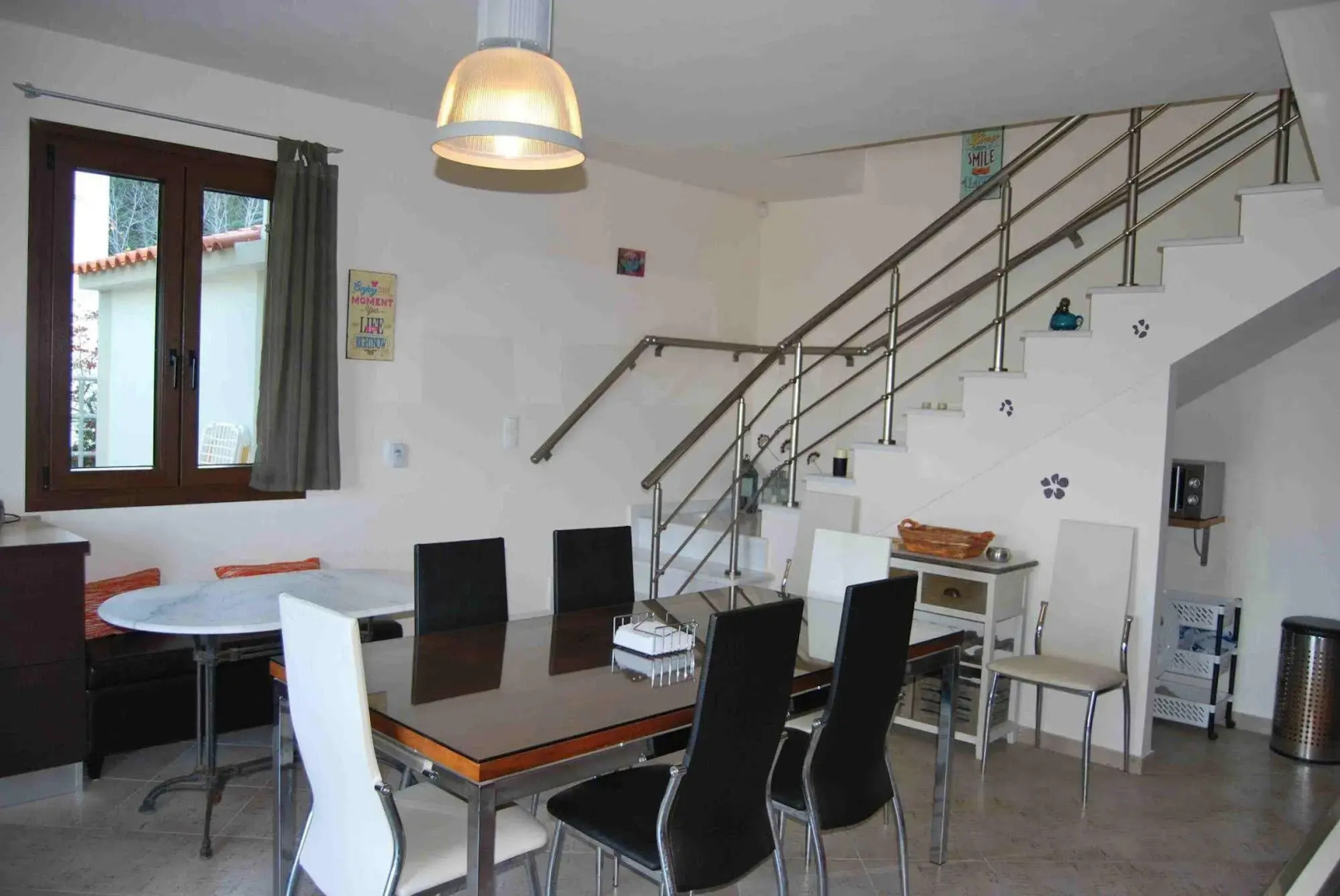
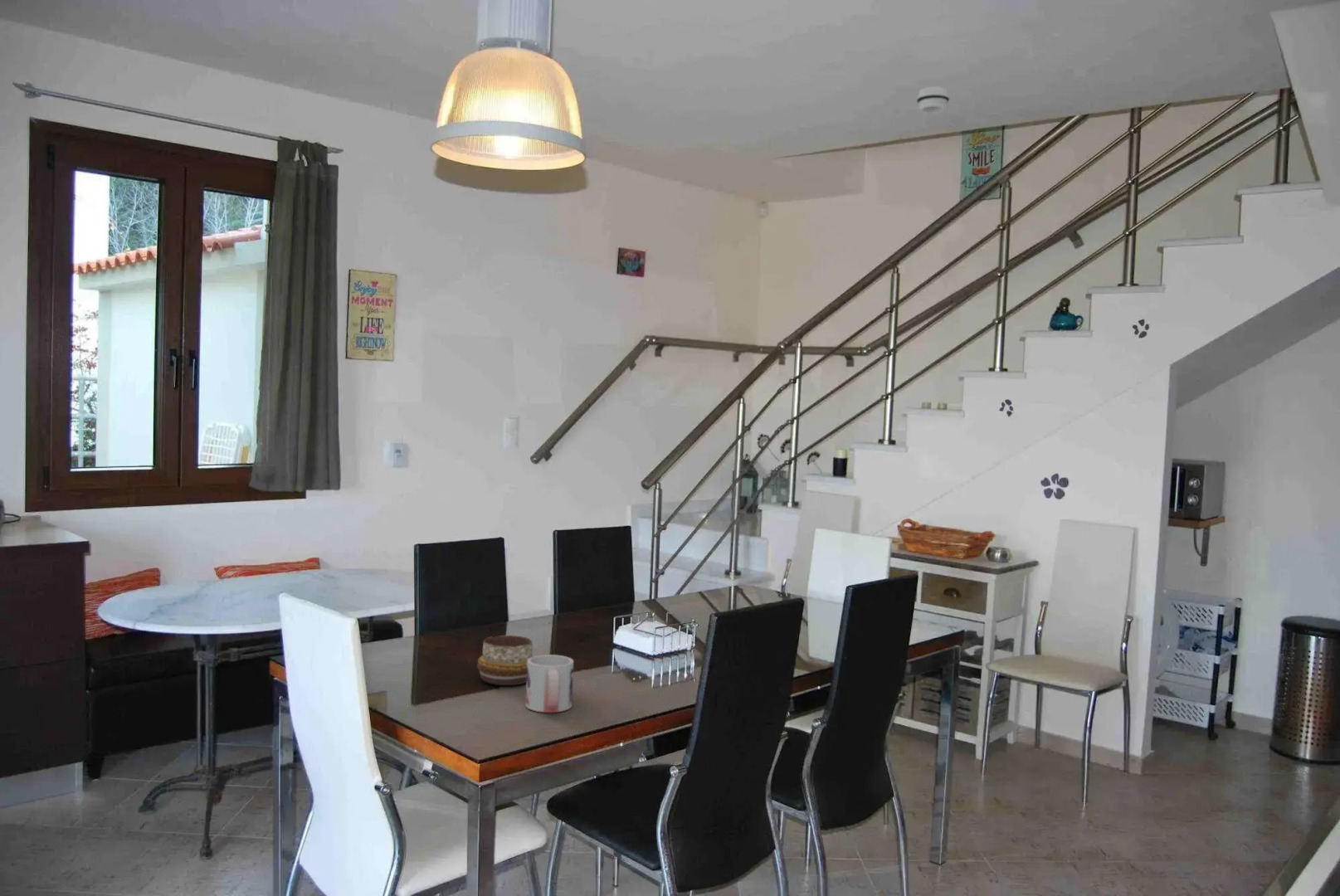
+ decorative bowl (507, 660)
+ smoke detector (933, 100)
+ mug (550, 685)
